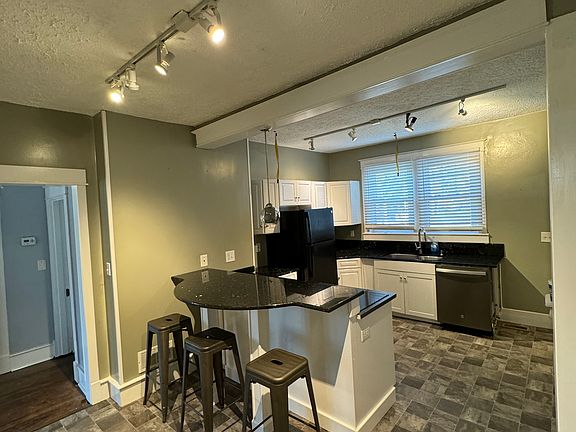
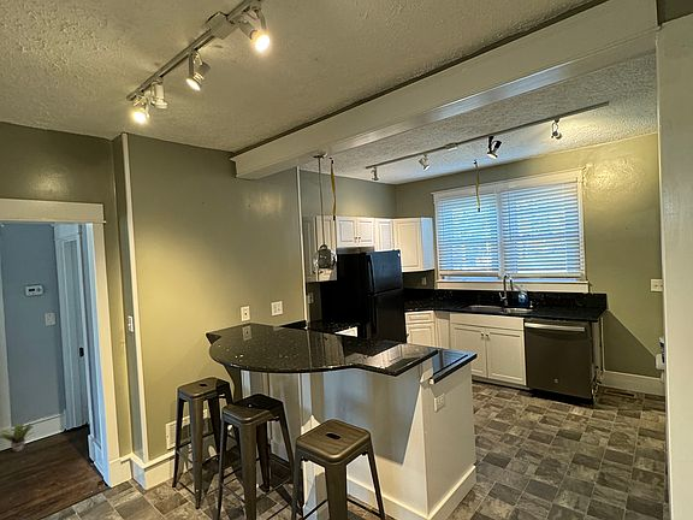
+ potted plant (18, 438)
